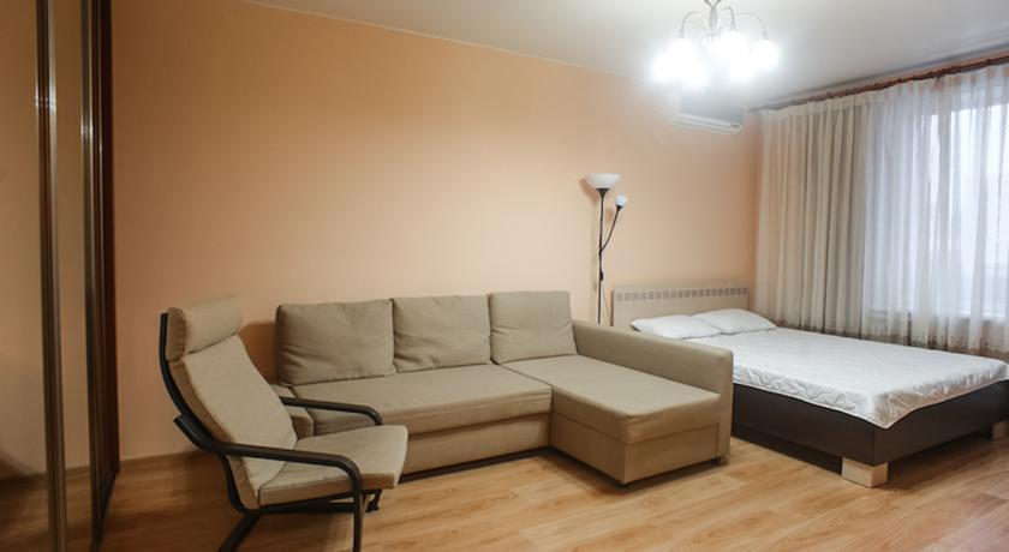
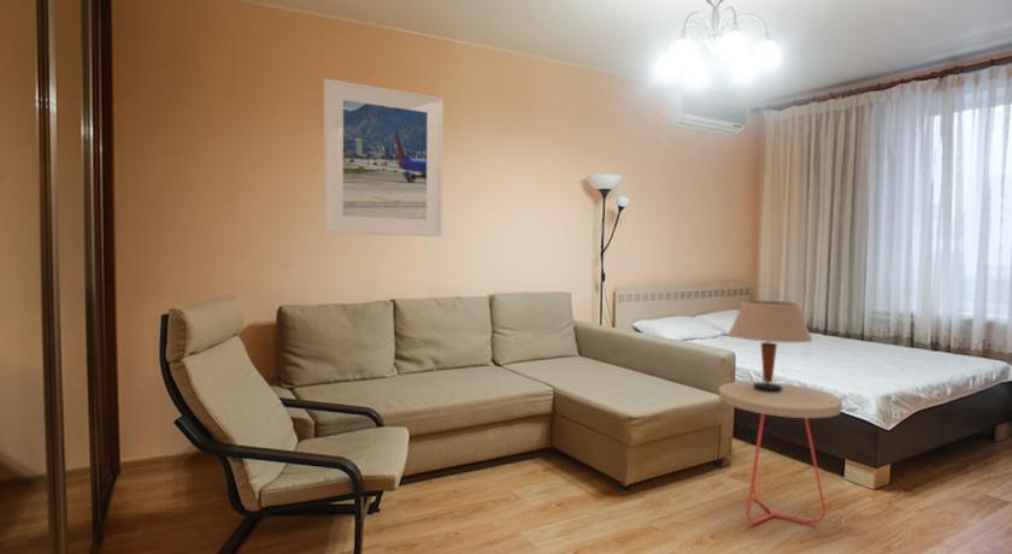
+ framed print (386, 161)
+ side table (759, 449)
+ table lamp (769, 346)
